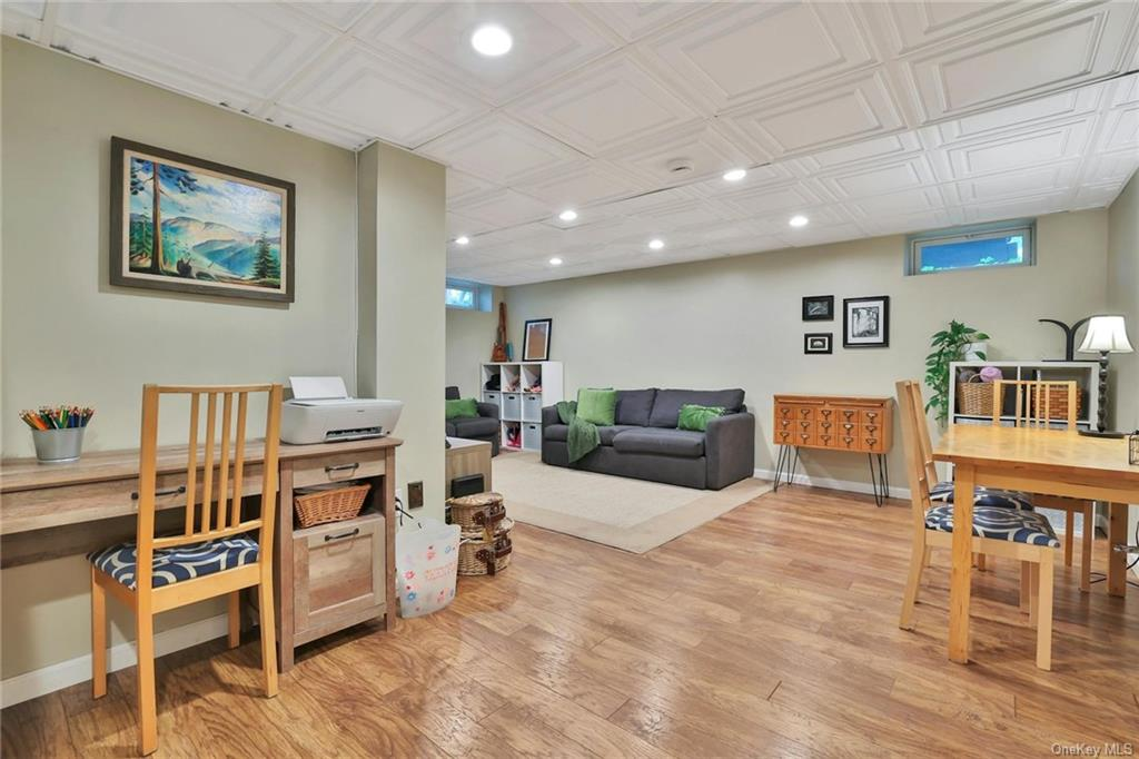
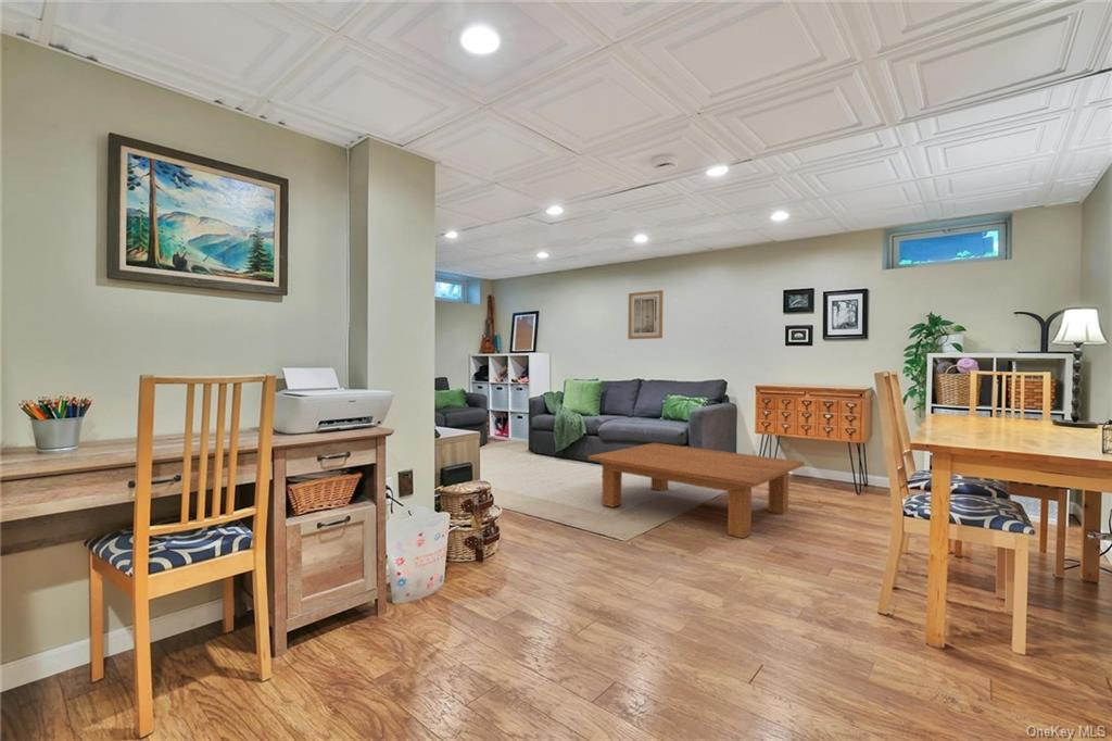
+ wall art (645, 315)
+ coffee table (693, 483)
